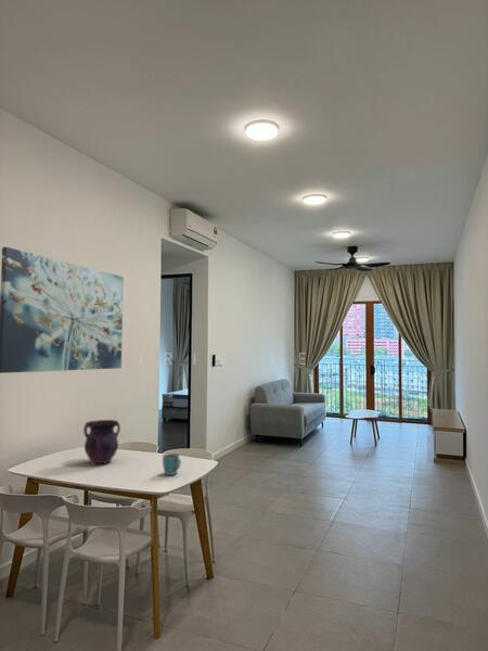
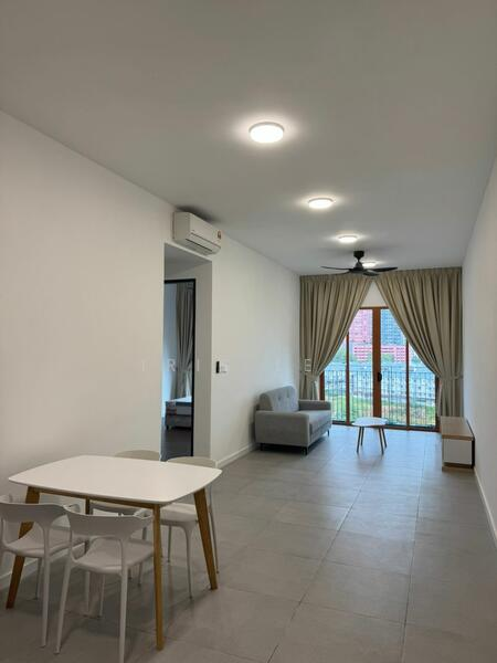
- wall art (70, 317)
- mug (172, 464)
- vase (101, 441)
